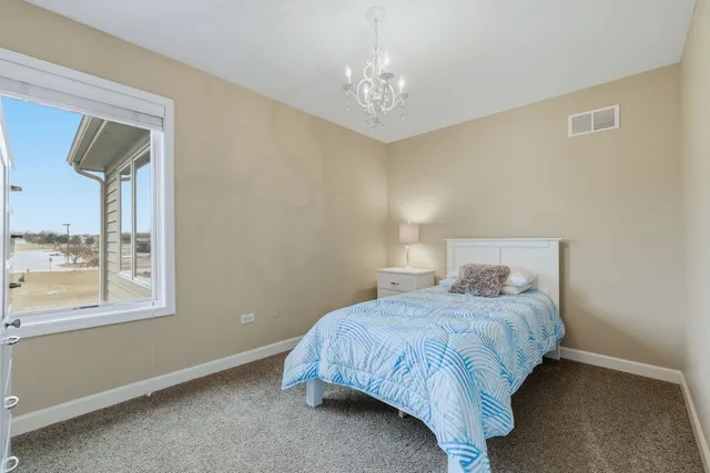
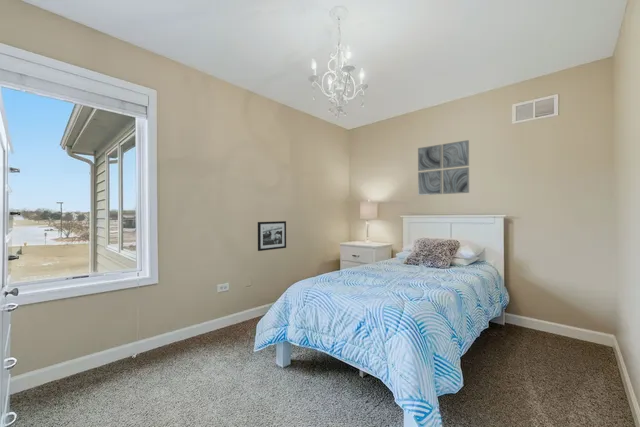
+ picture frame (272, 235)
+ wall art (441, 168)
